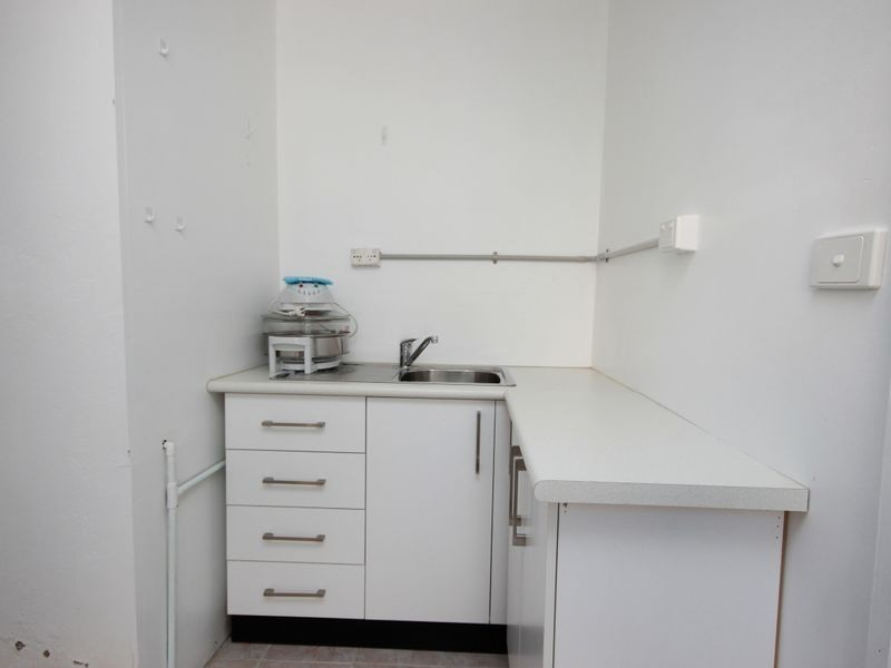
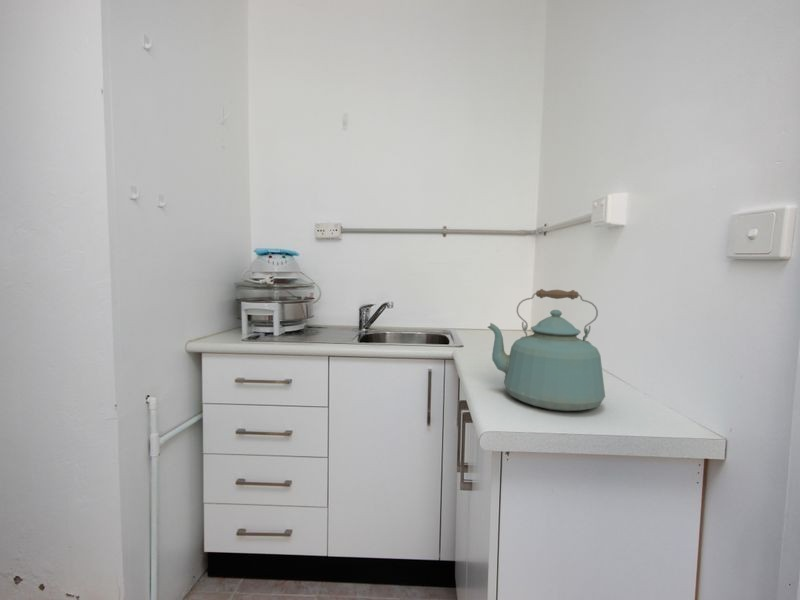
+ kettle (544, 343)
